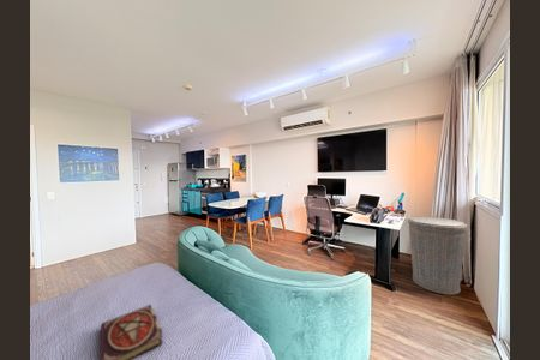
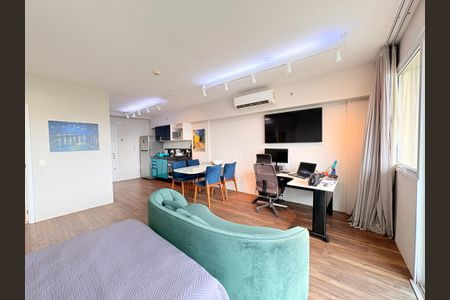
- trash can (434, 252)
- book (131, 330)
